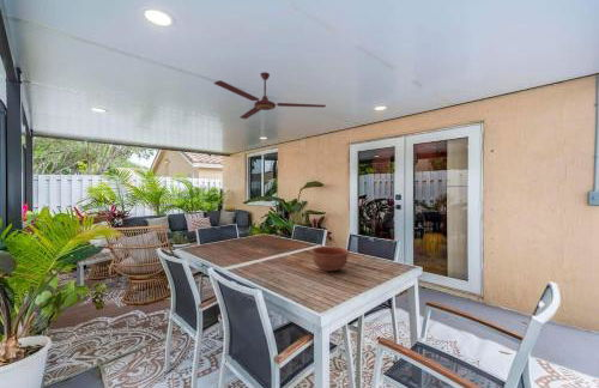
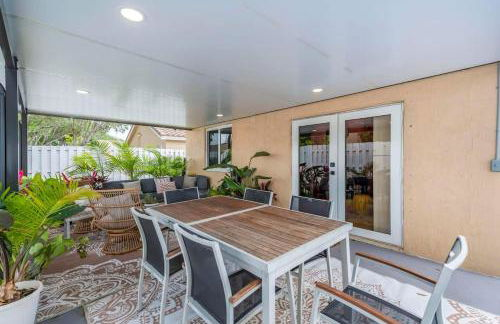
- ceiling fan (266, 96)
- bowl (329, 260)
